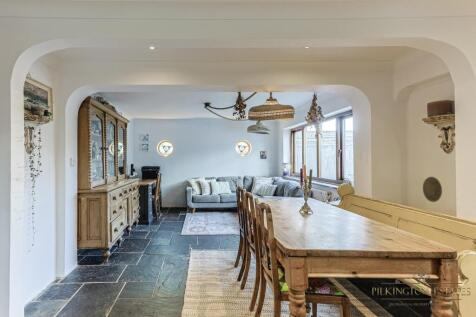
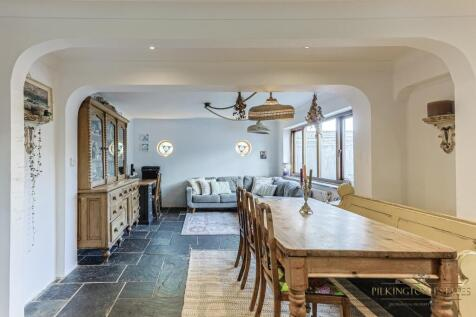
- decorative plate (431, 189)
